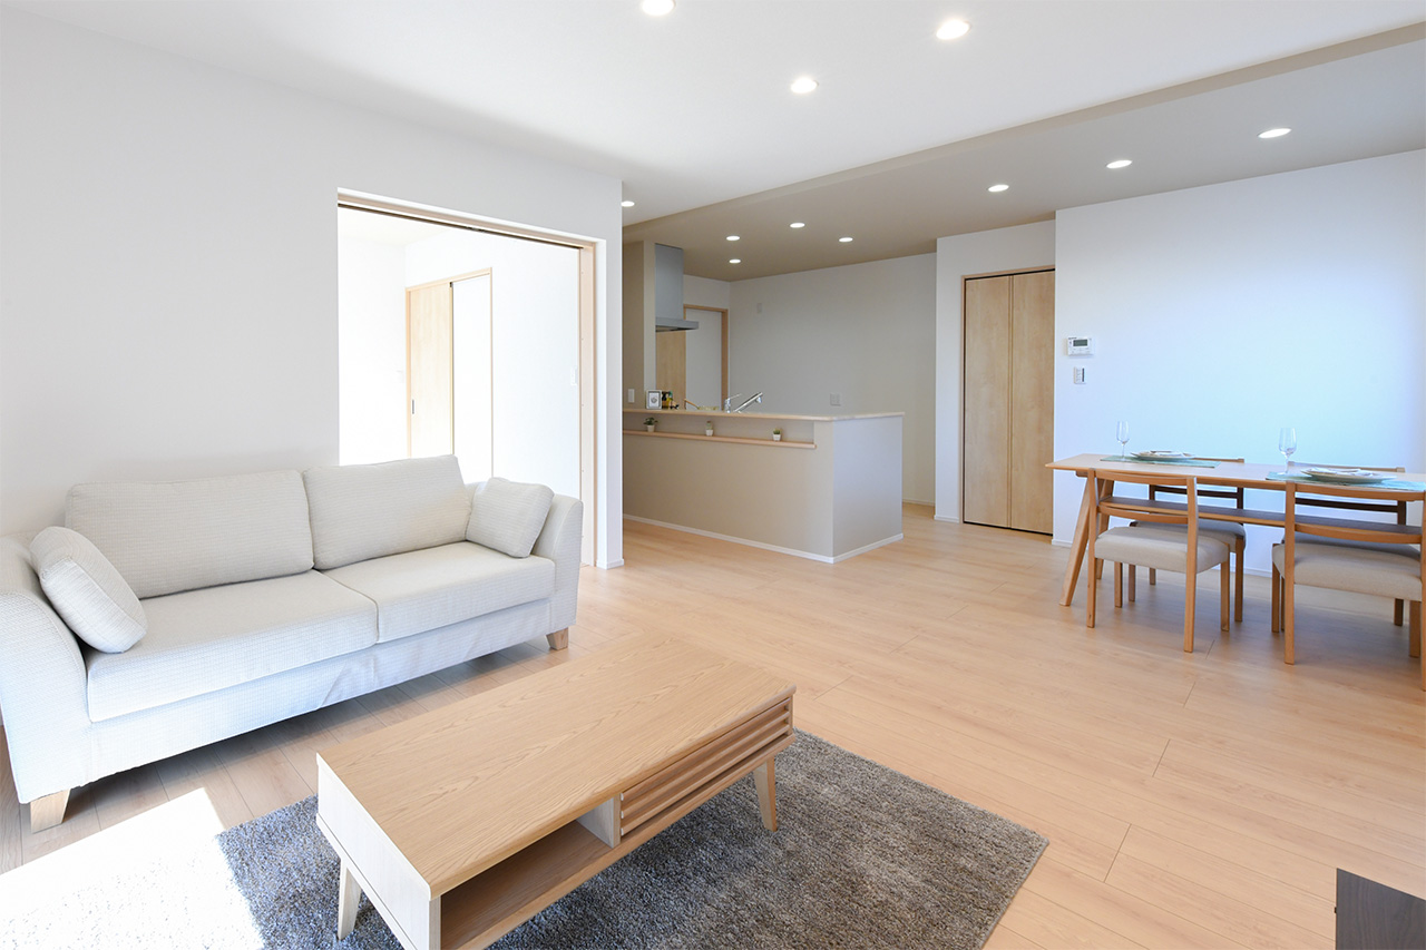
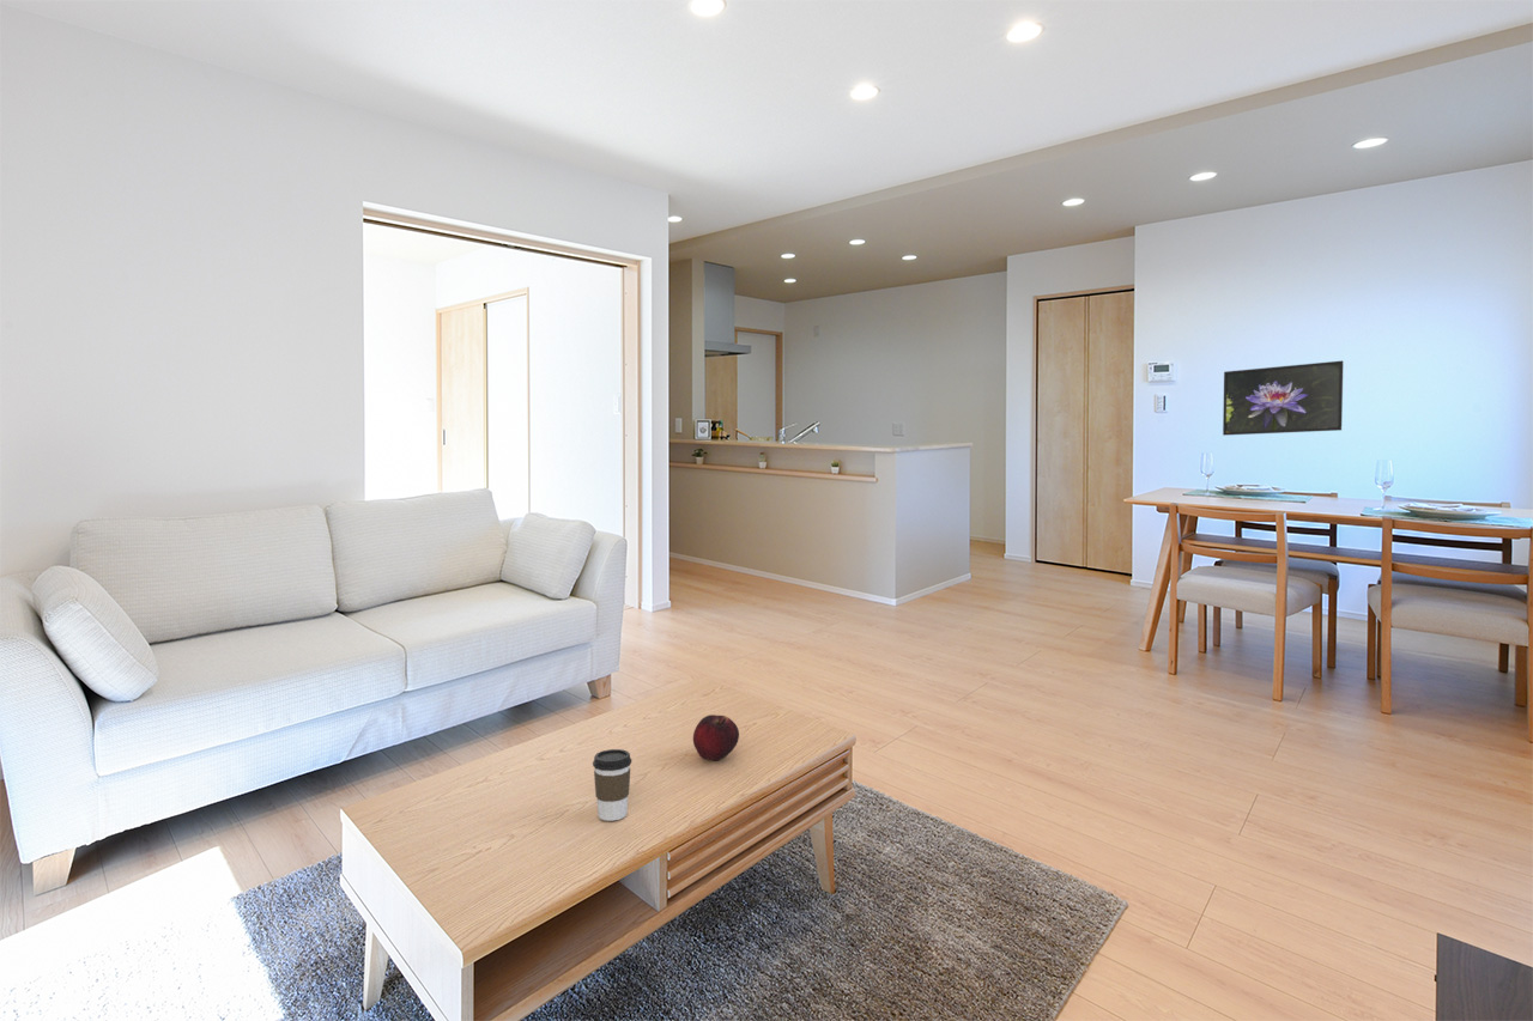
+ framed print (1280, 399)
+ fruit (715, 736)
+ coffee cup (612, 784)
